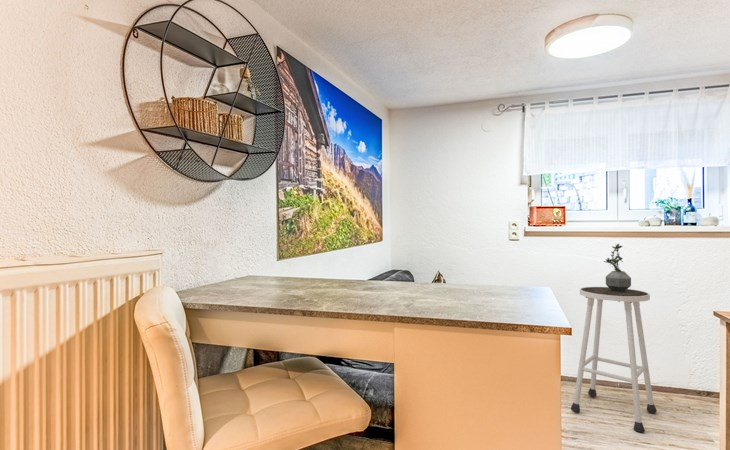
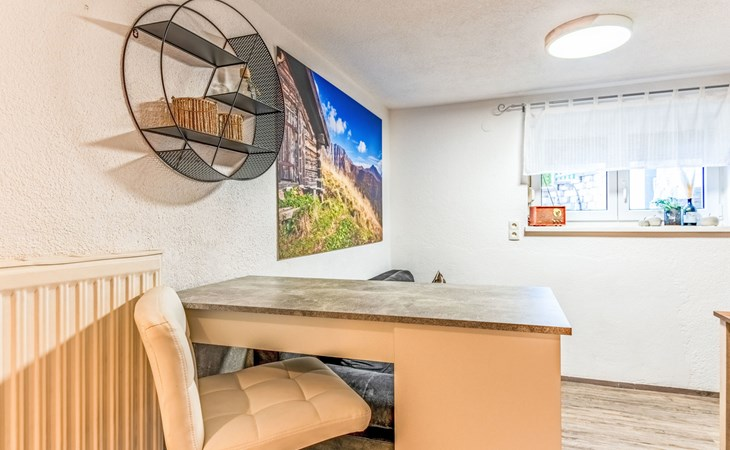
- potted plant (616, 266)
- stool (613, 360)
